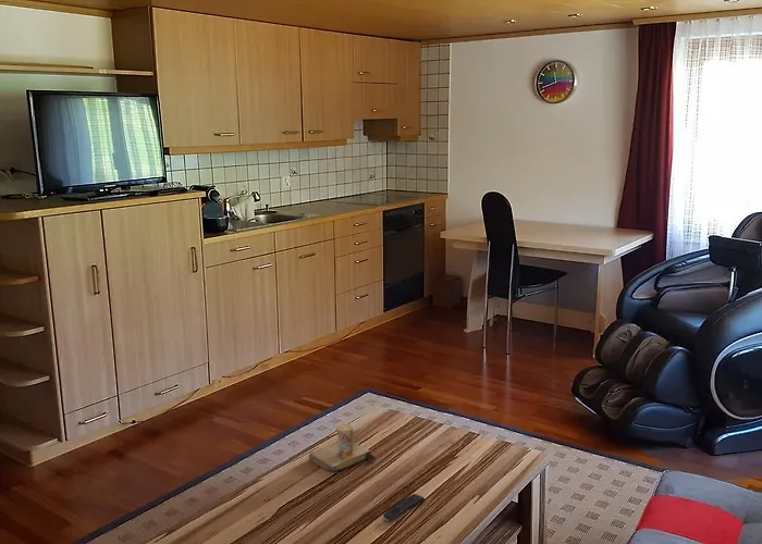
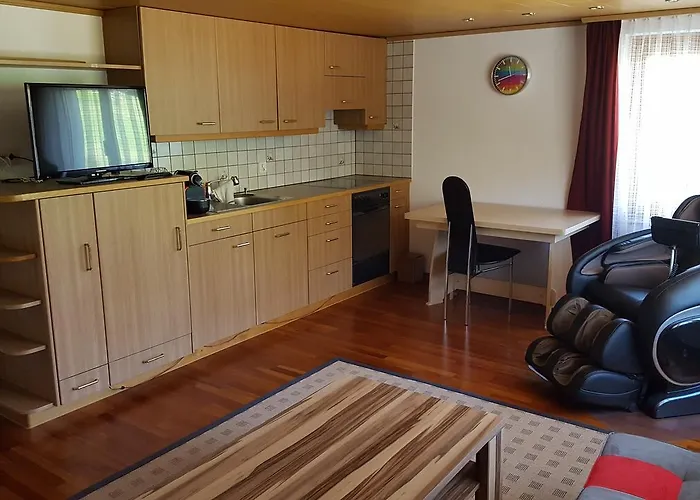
- cup (344, 444)
- remote control (403, 507)
